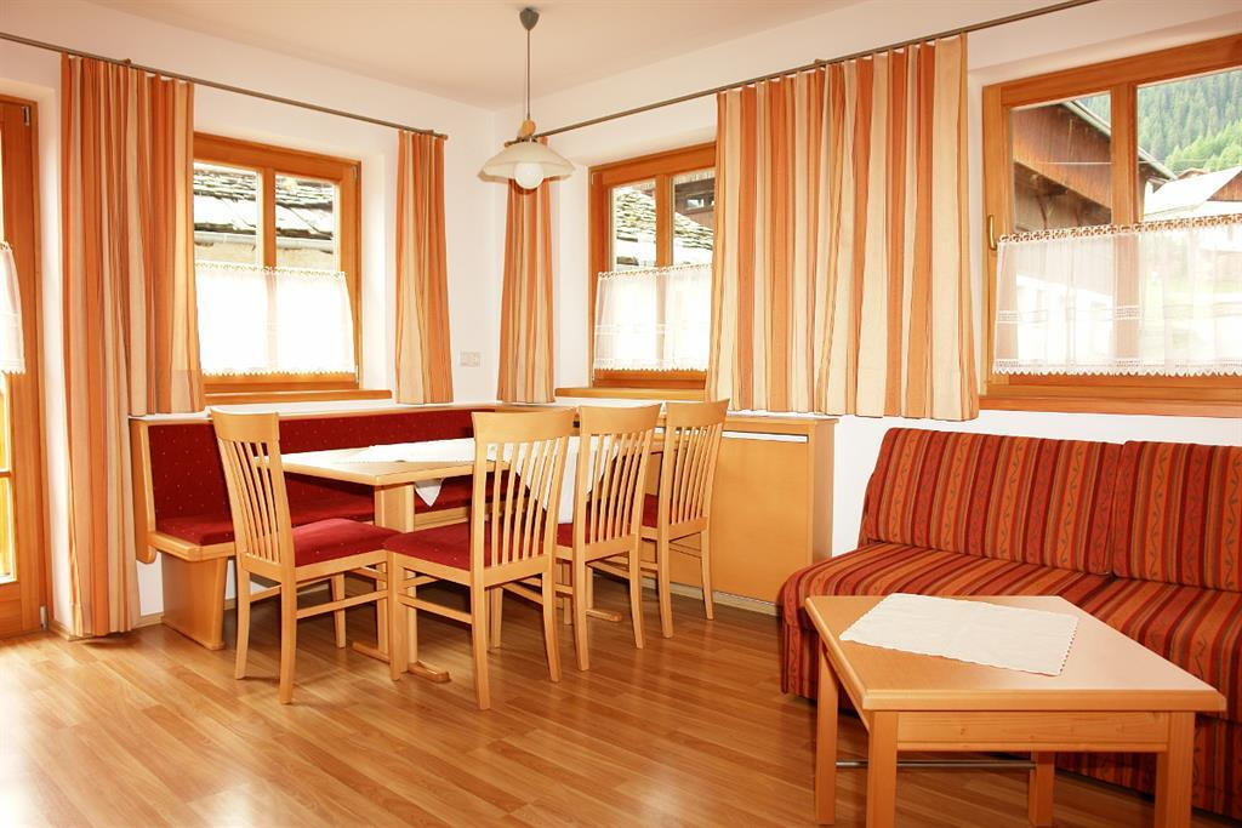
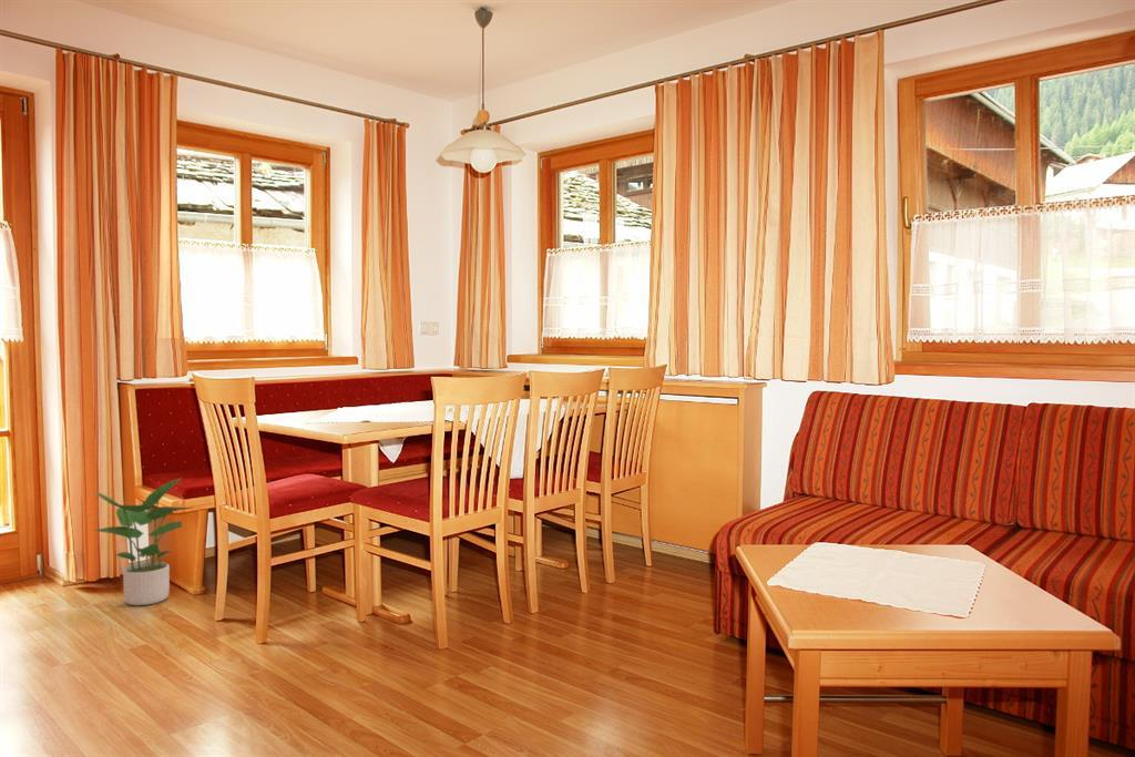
+ potted plant (137, 540)
